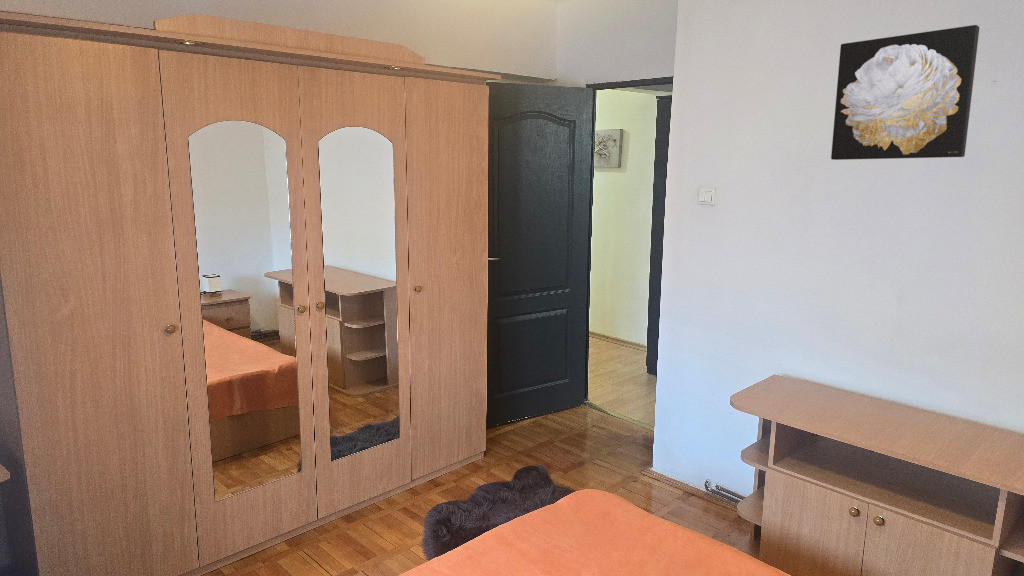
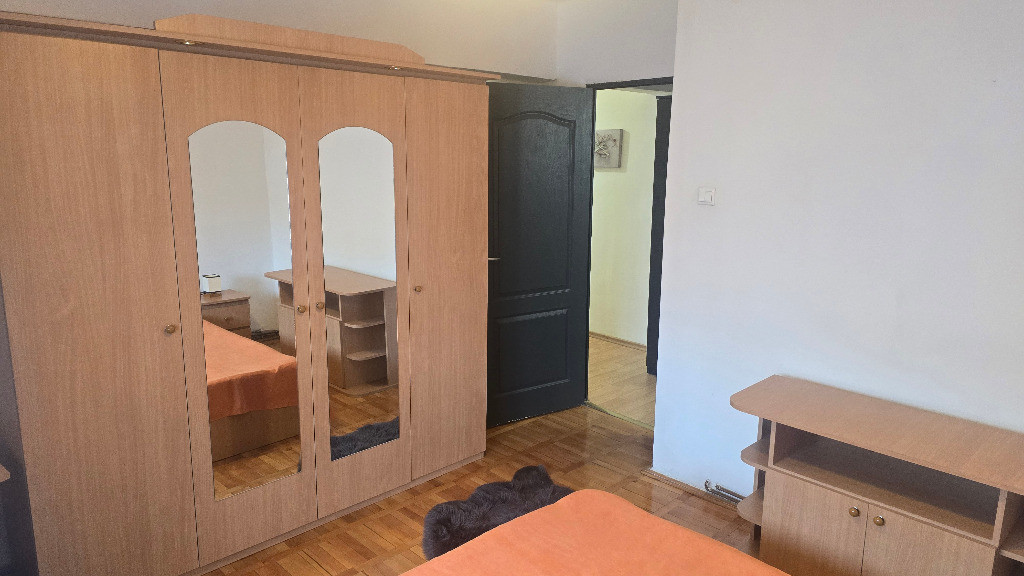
- wall art (900, 98)
